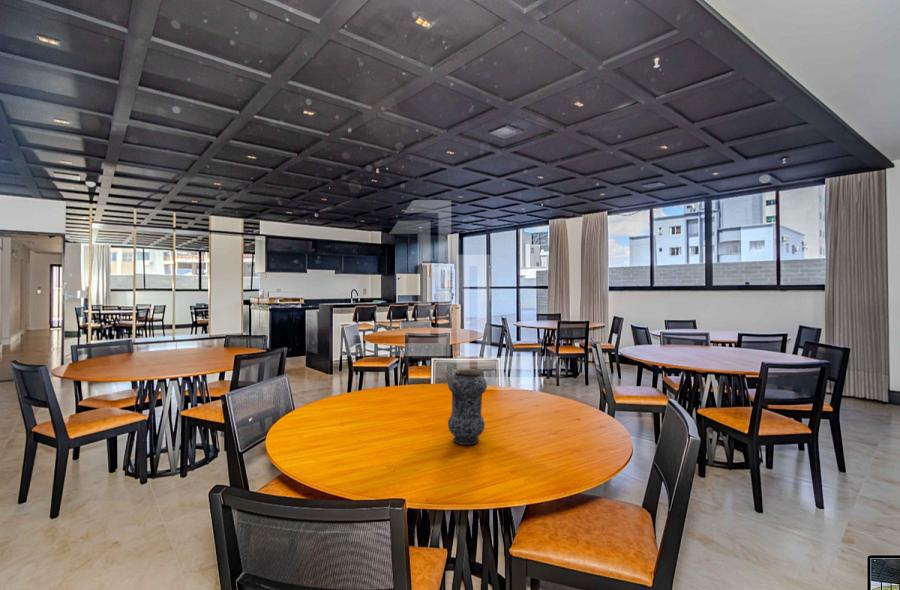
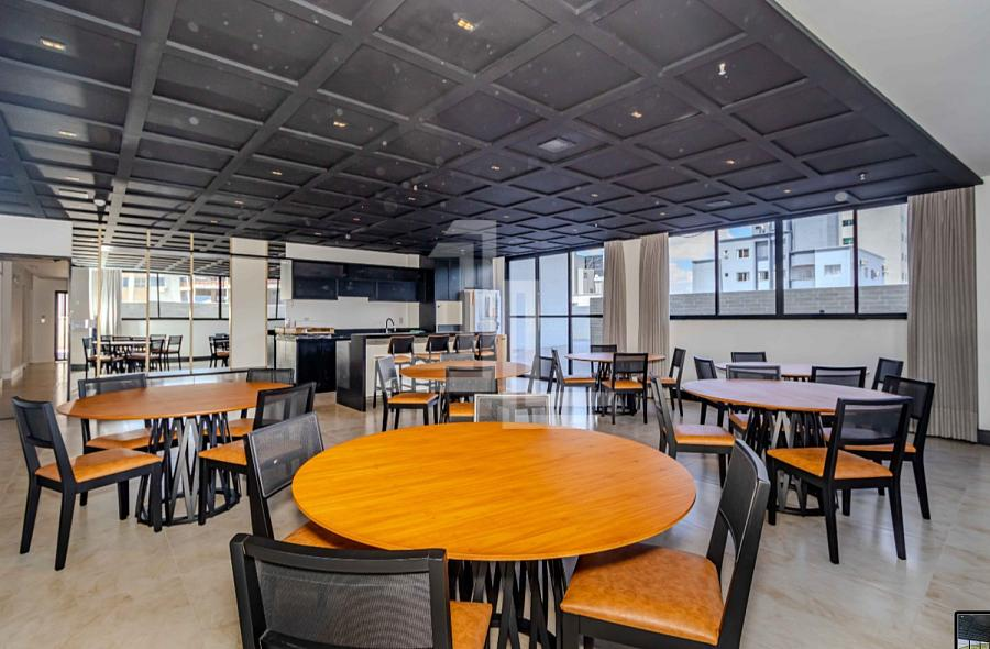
- vase (467, 405)
